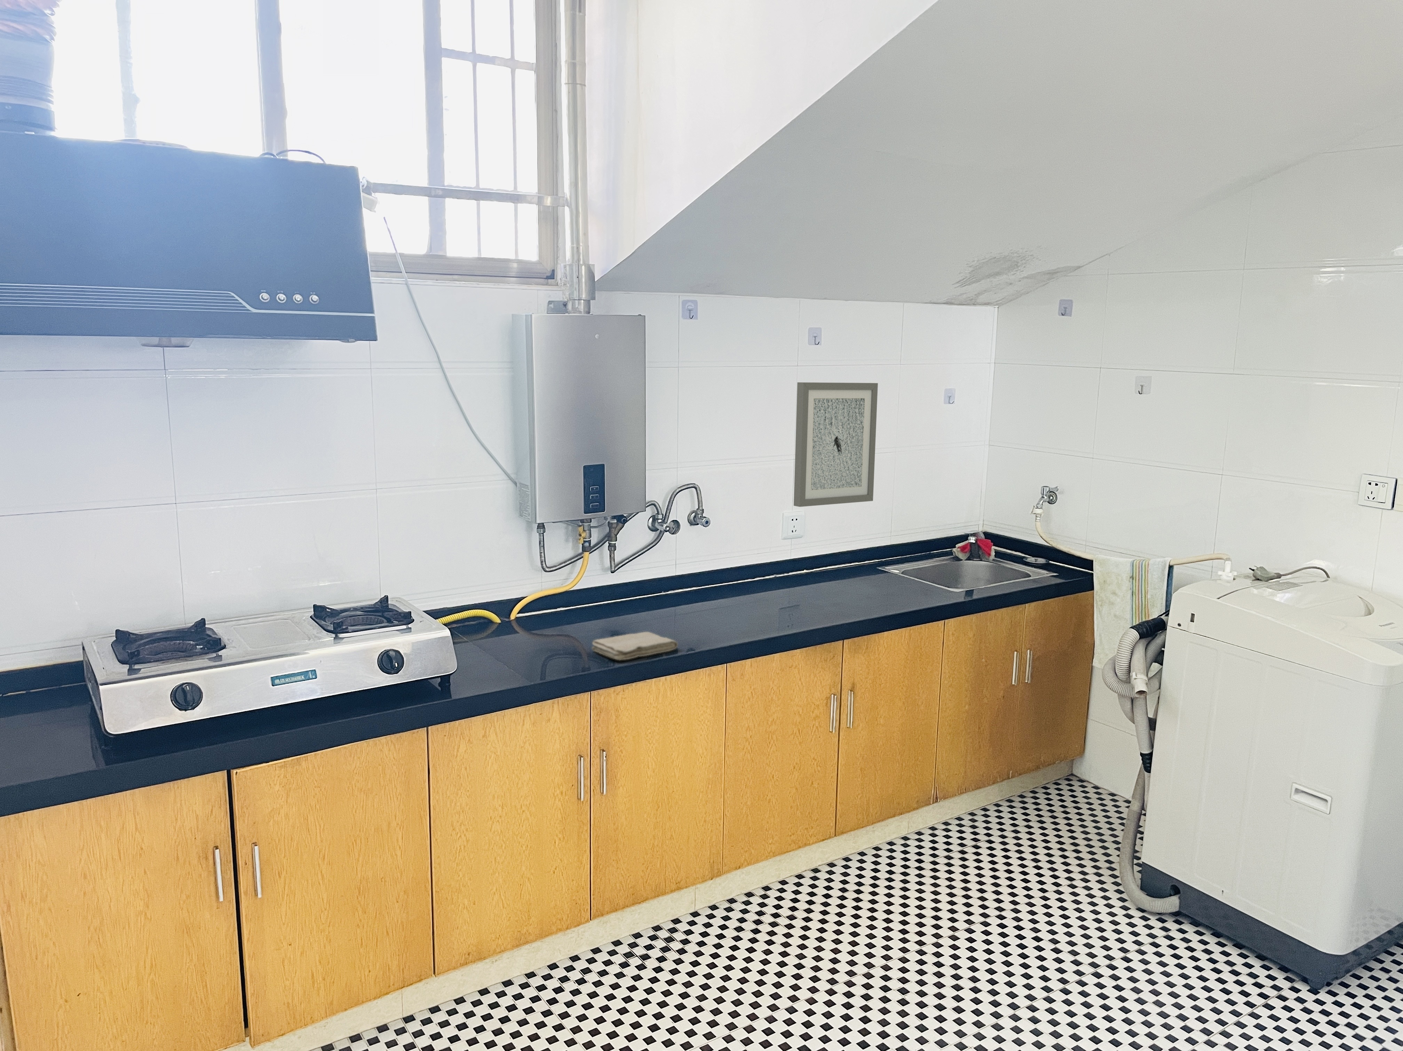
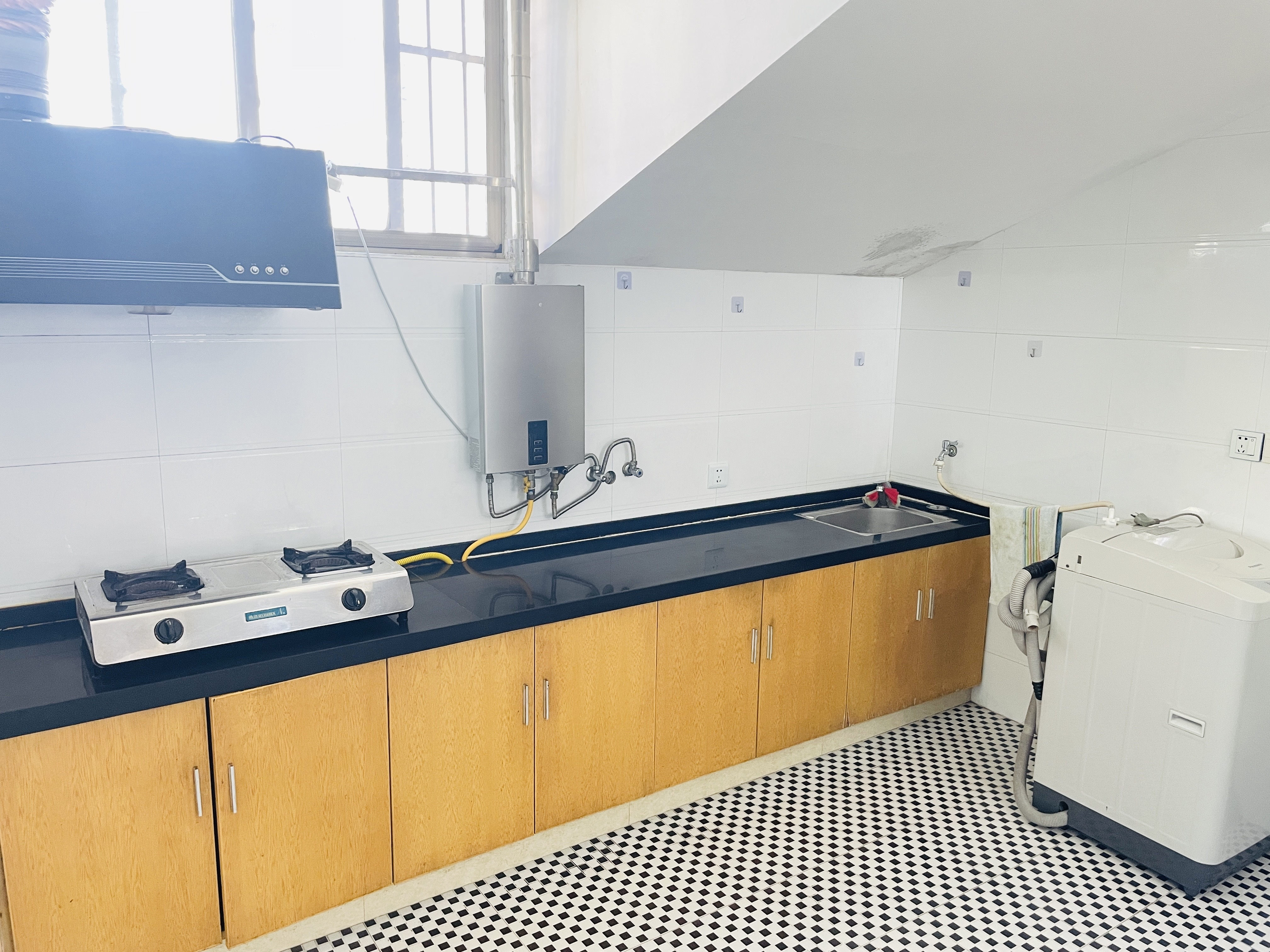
- washcloth (634, 645)
- wall art (836, 444)
